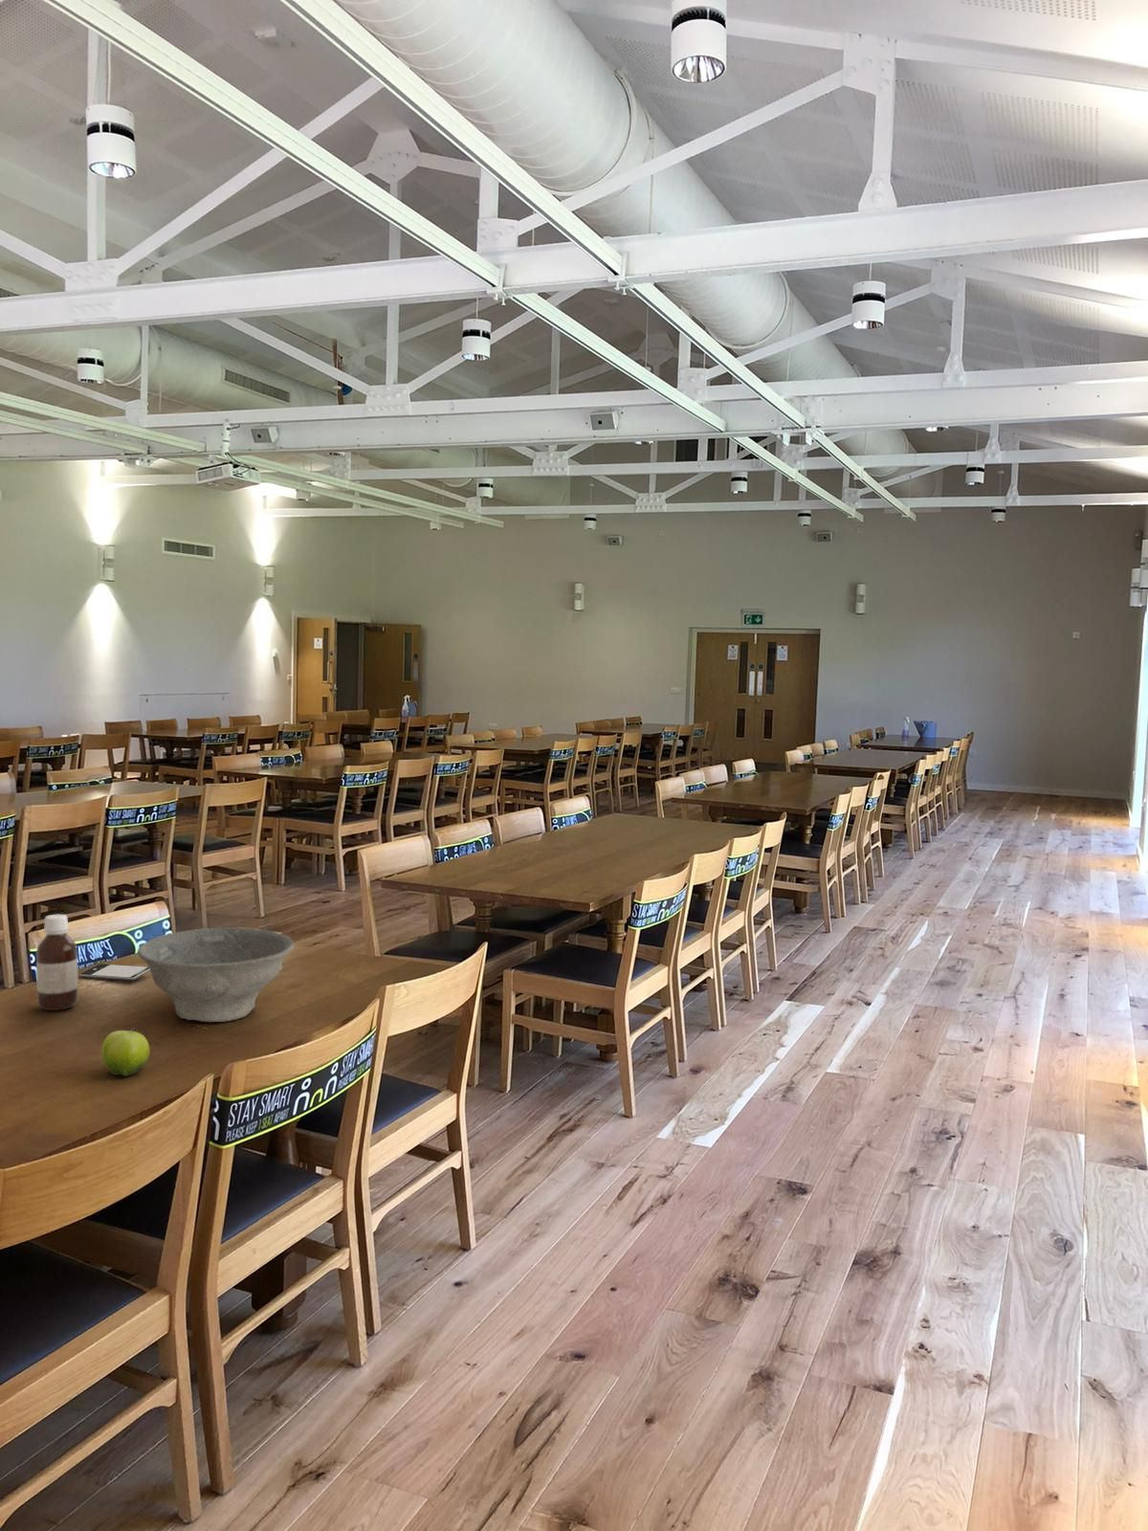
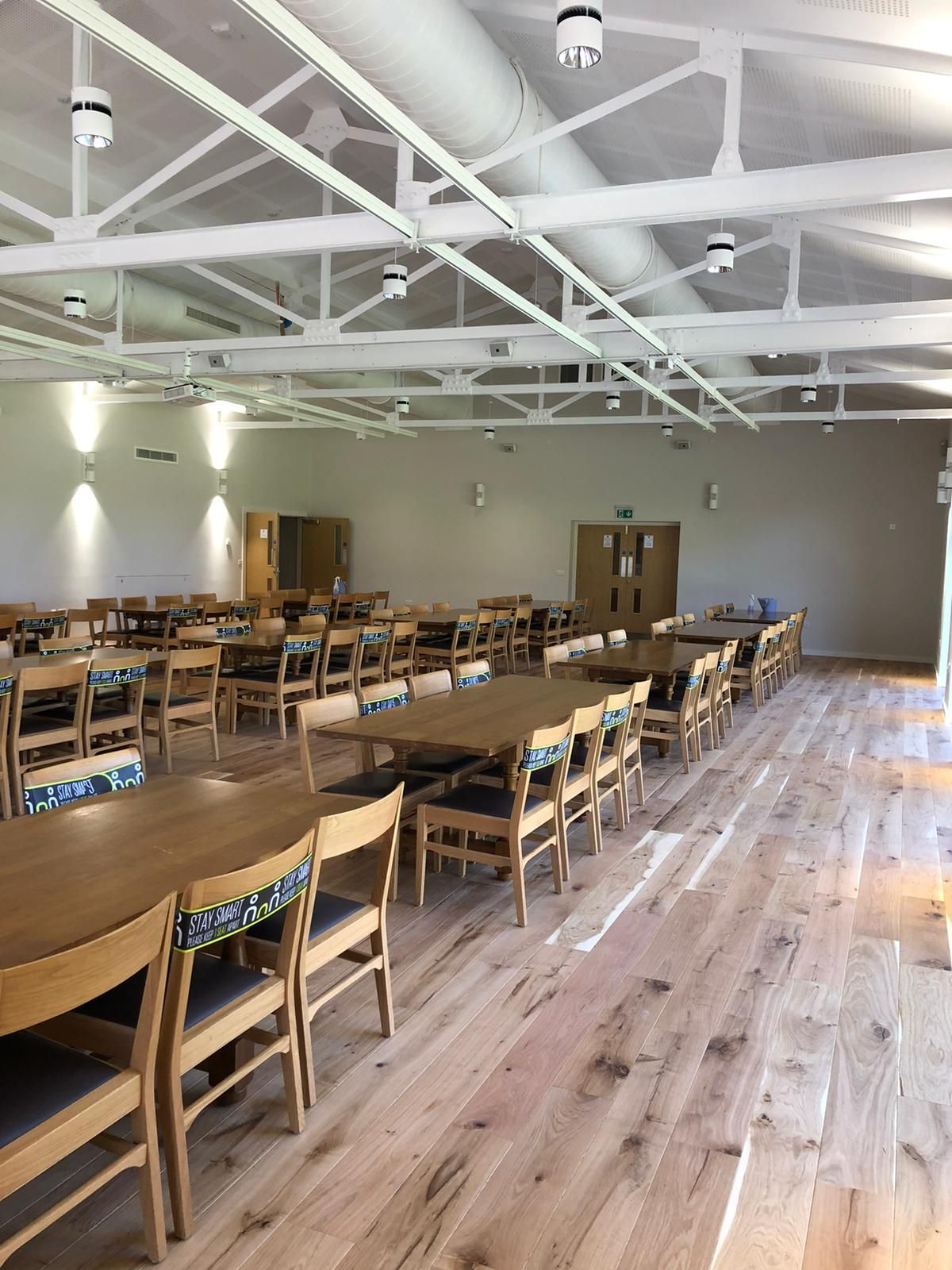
- smartphone (116, 972)
- fruit (125, 1050)
- bowl (217, 976)
- bottle (57, 961)
